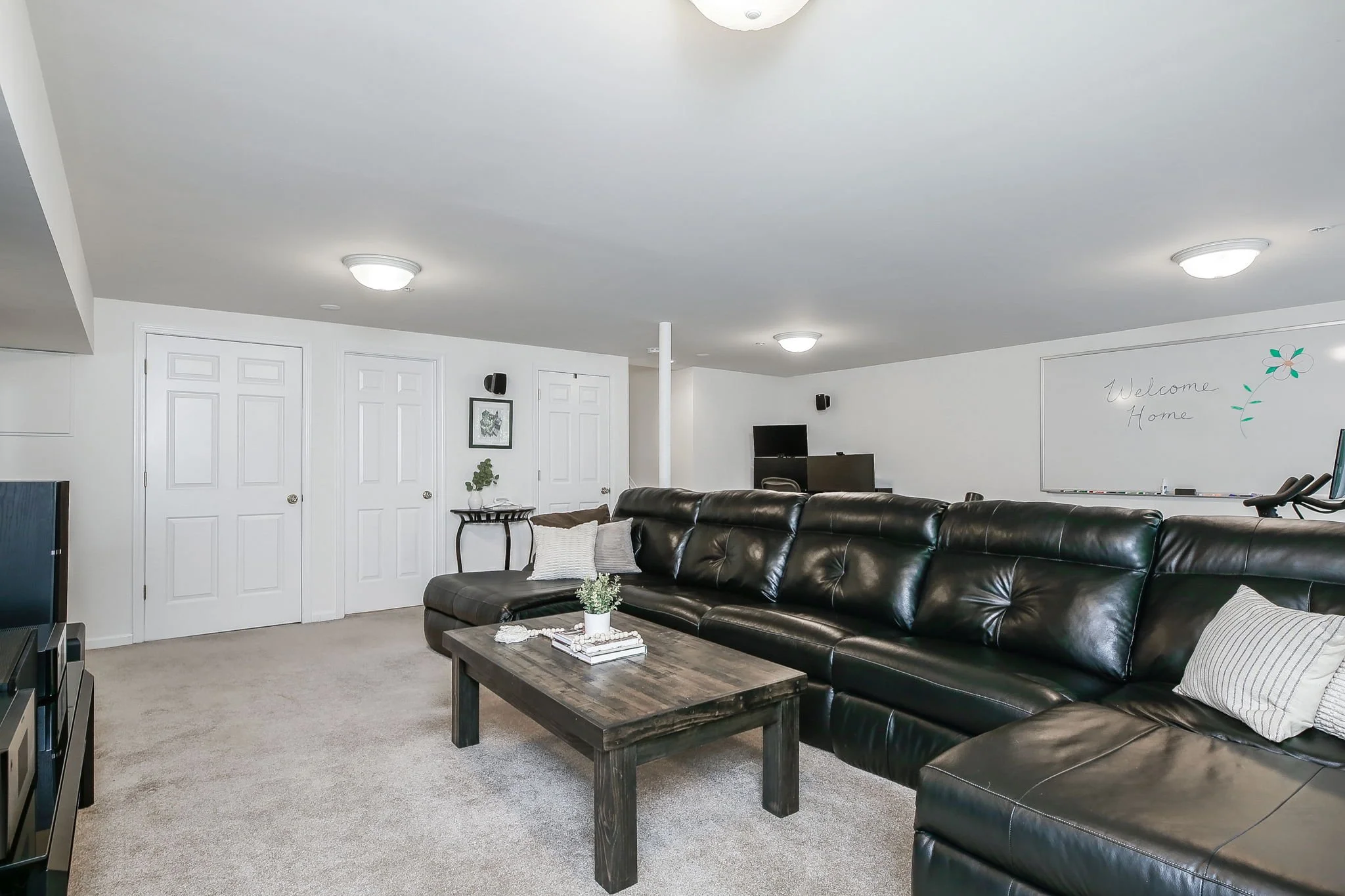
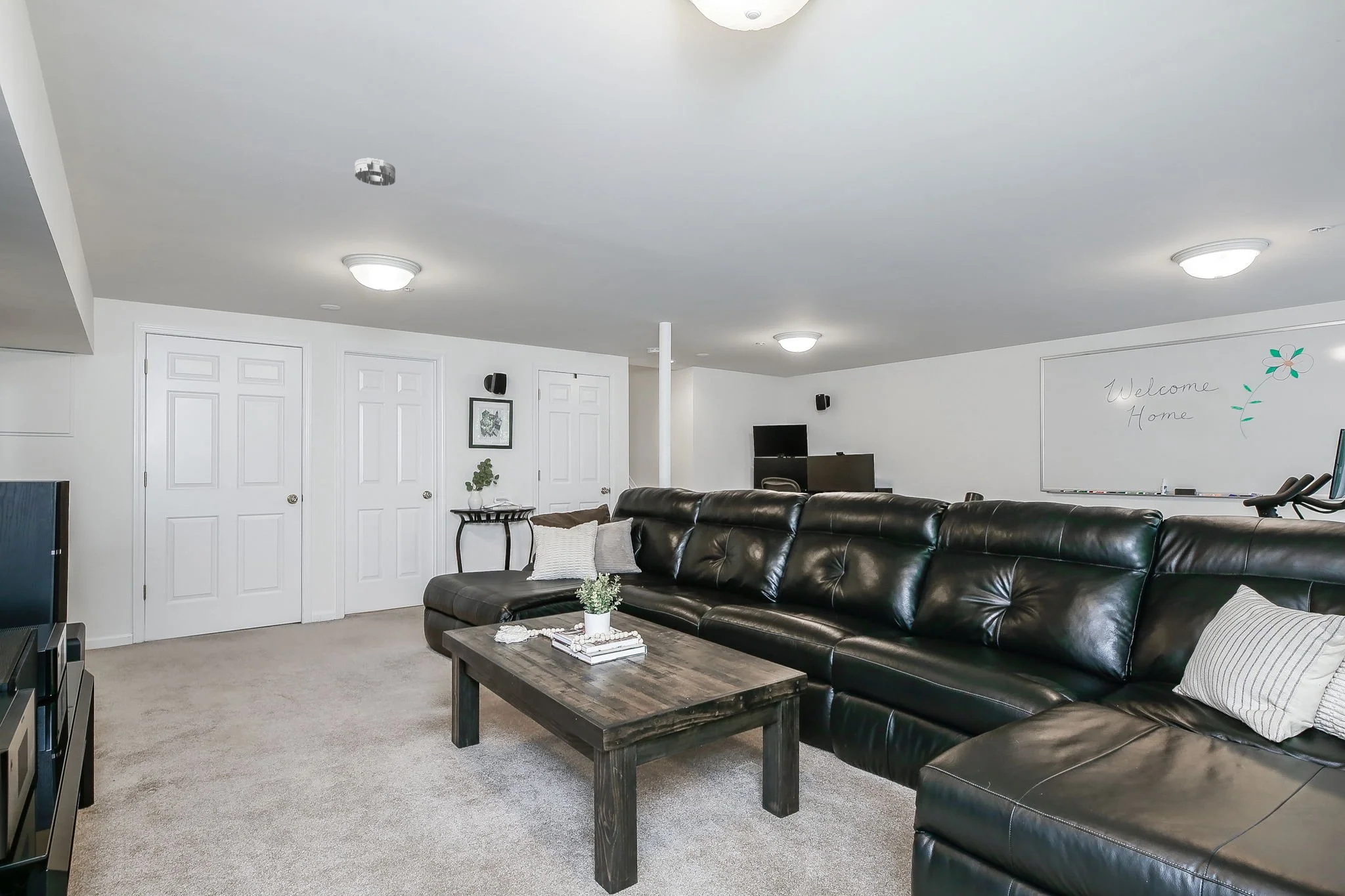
+ smoke detector (375, 171)
